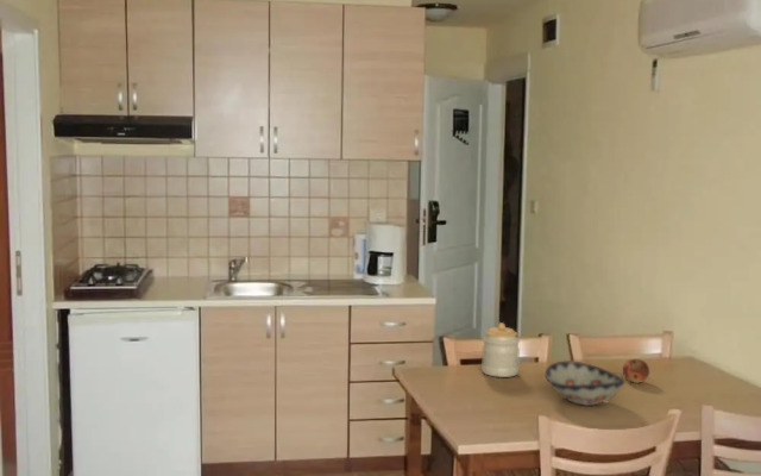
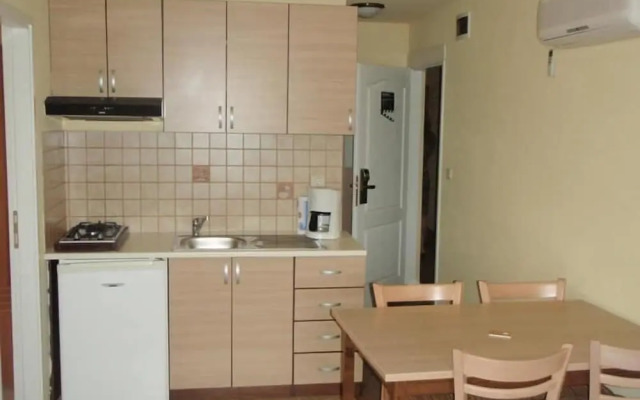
- jar (501, 347)
- decorative bowl (584, 386)
- fruit (635, 370)
